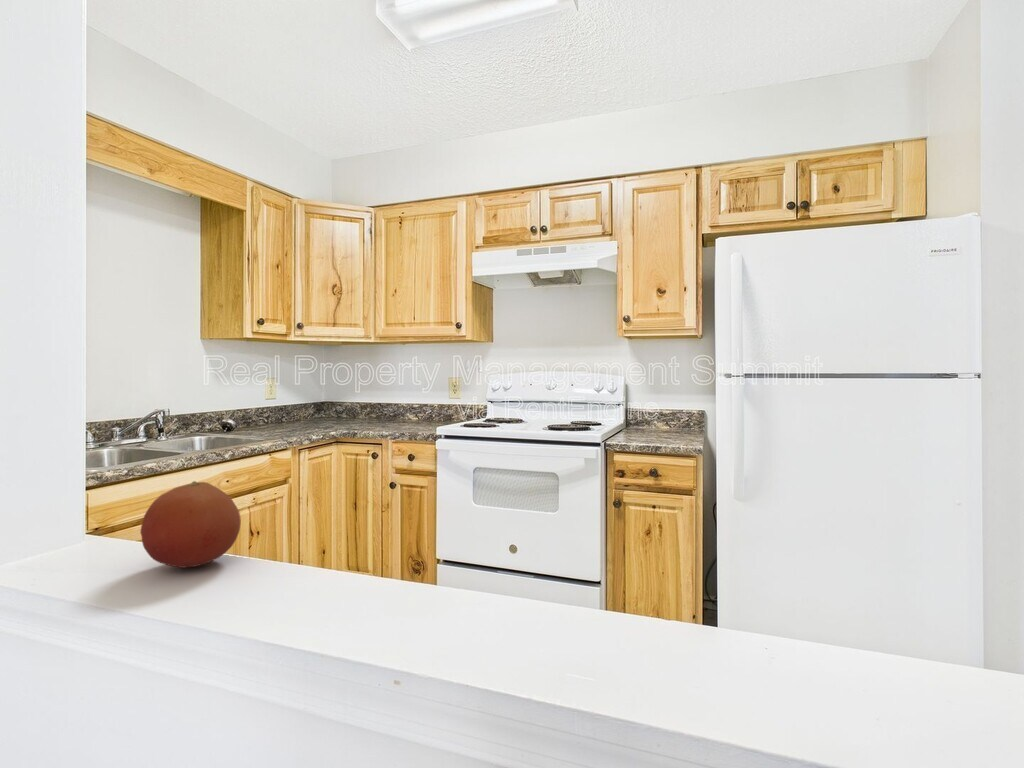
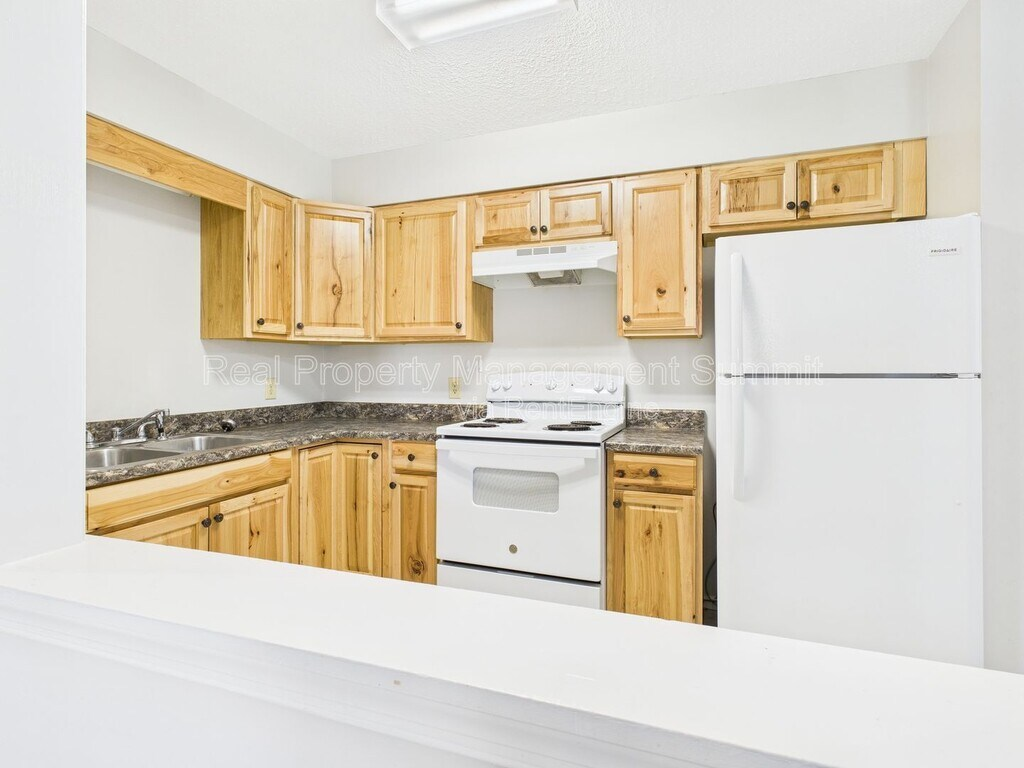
- fruit (191, 523)
